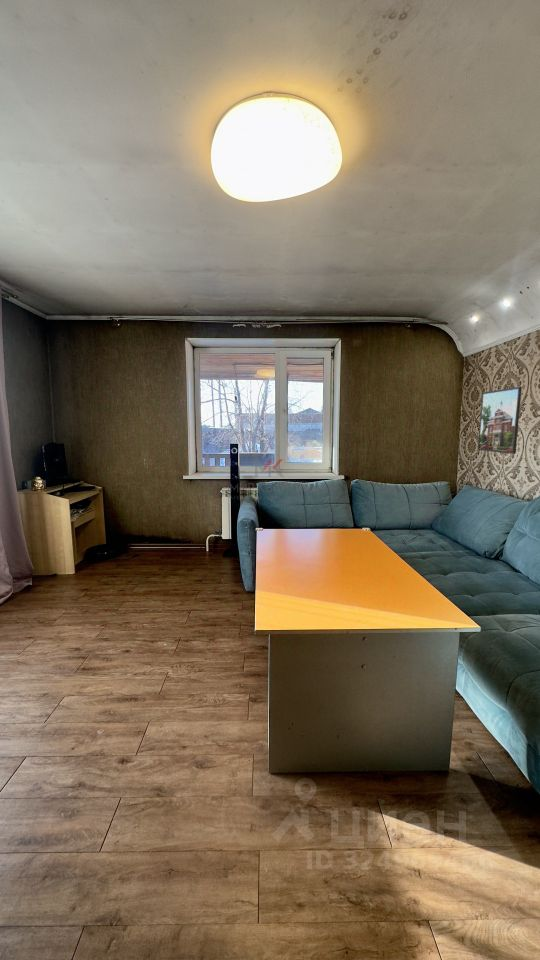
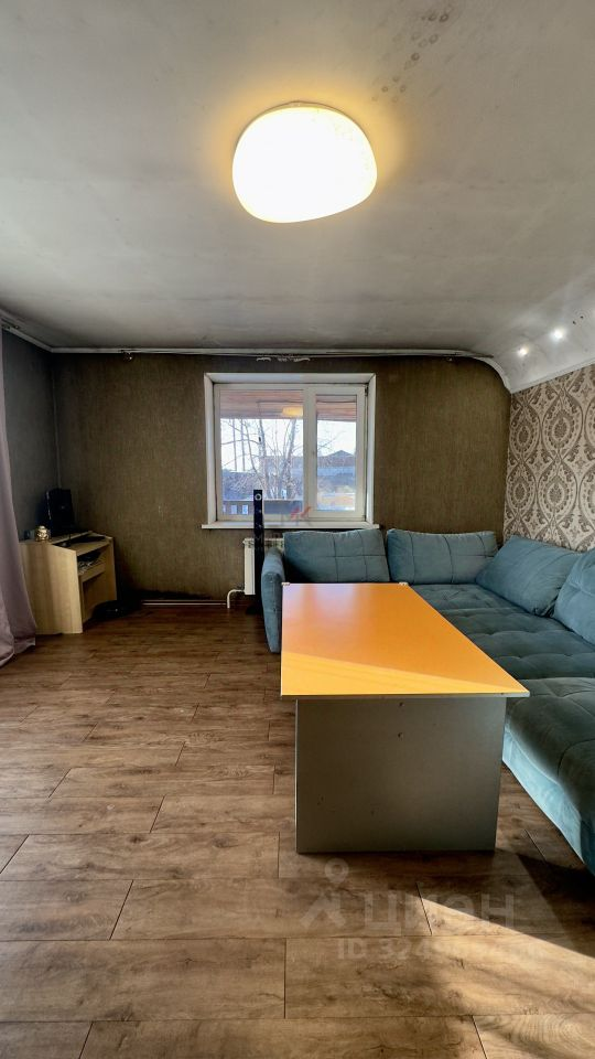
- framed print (497, 421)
